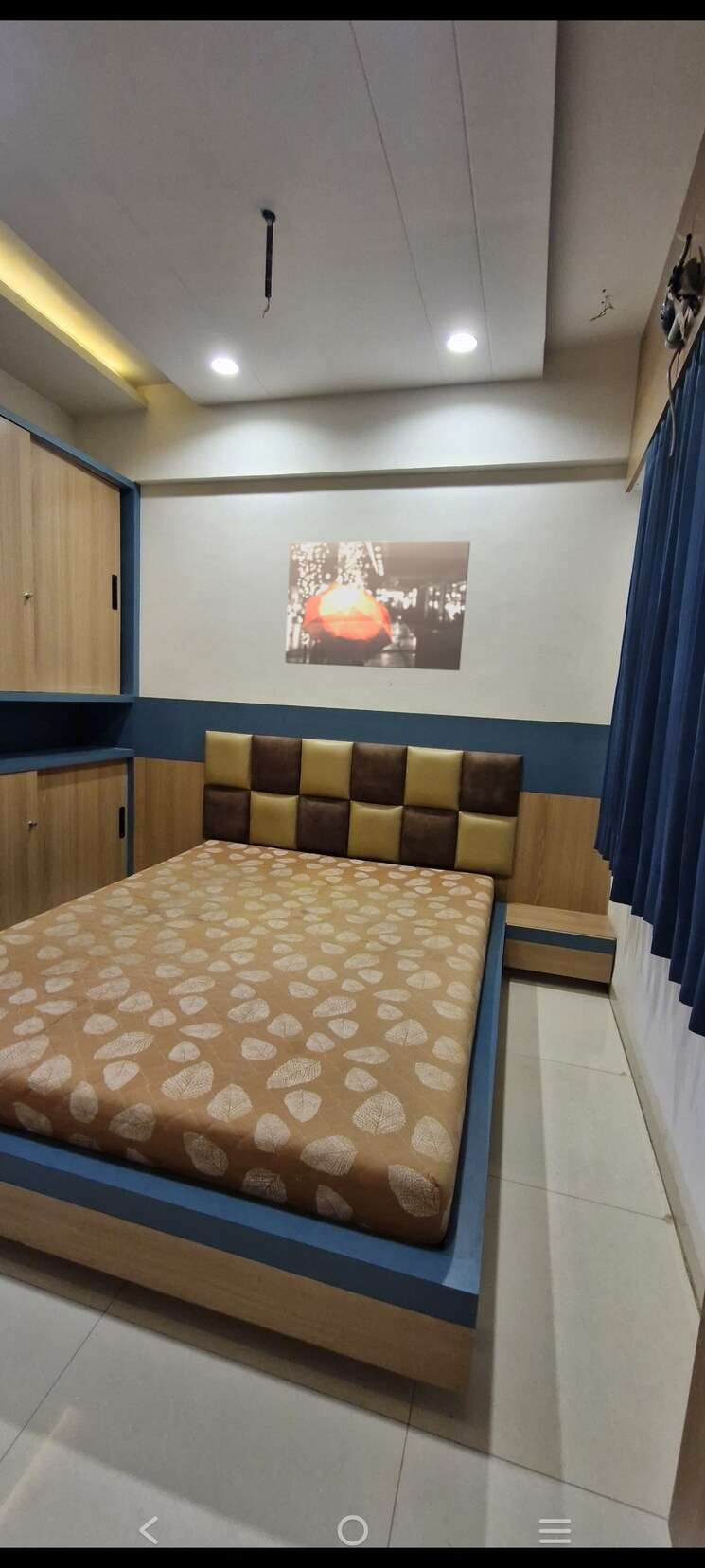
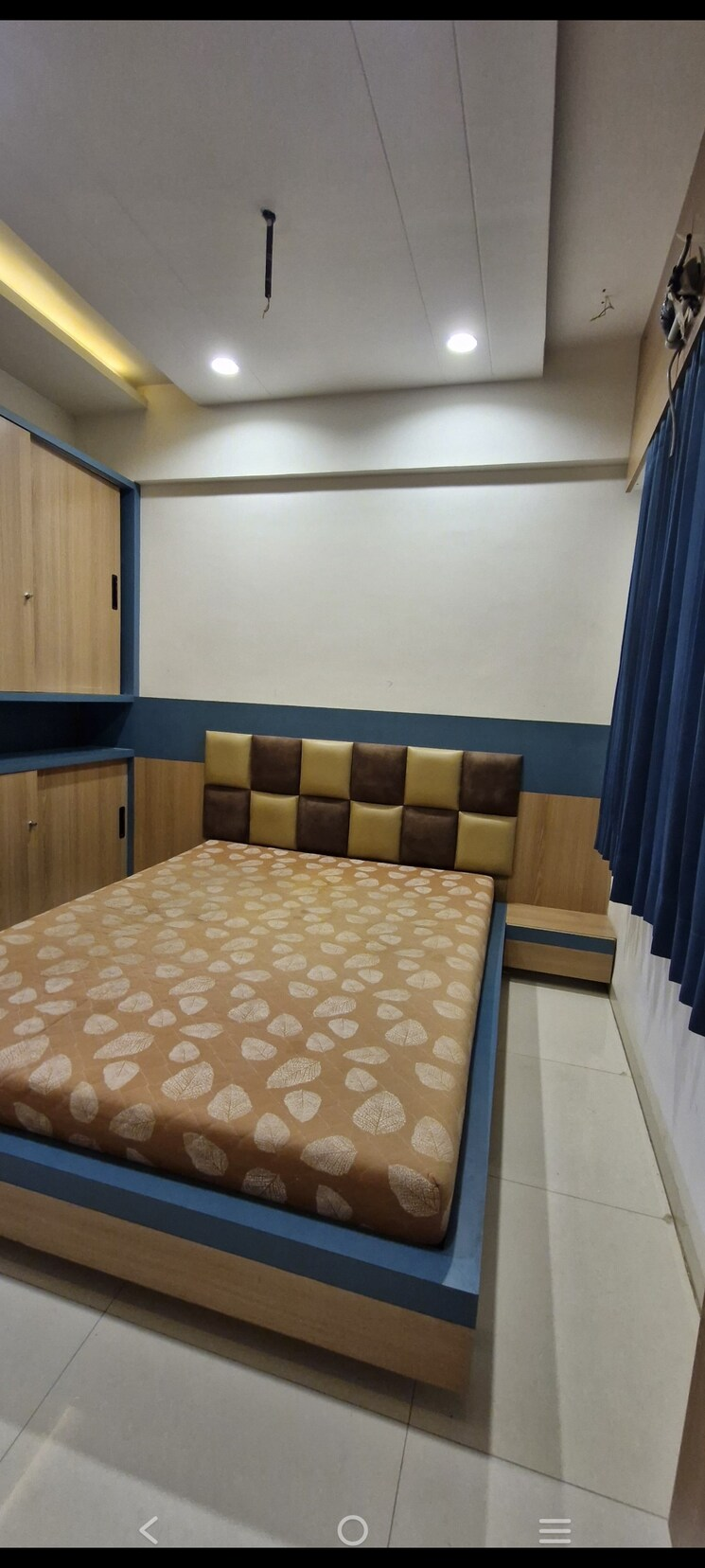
- wall art (373, 605)
